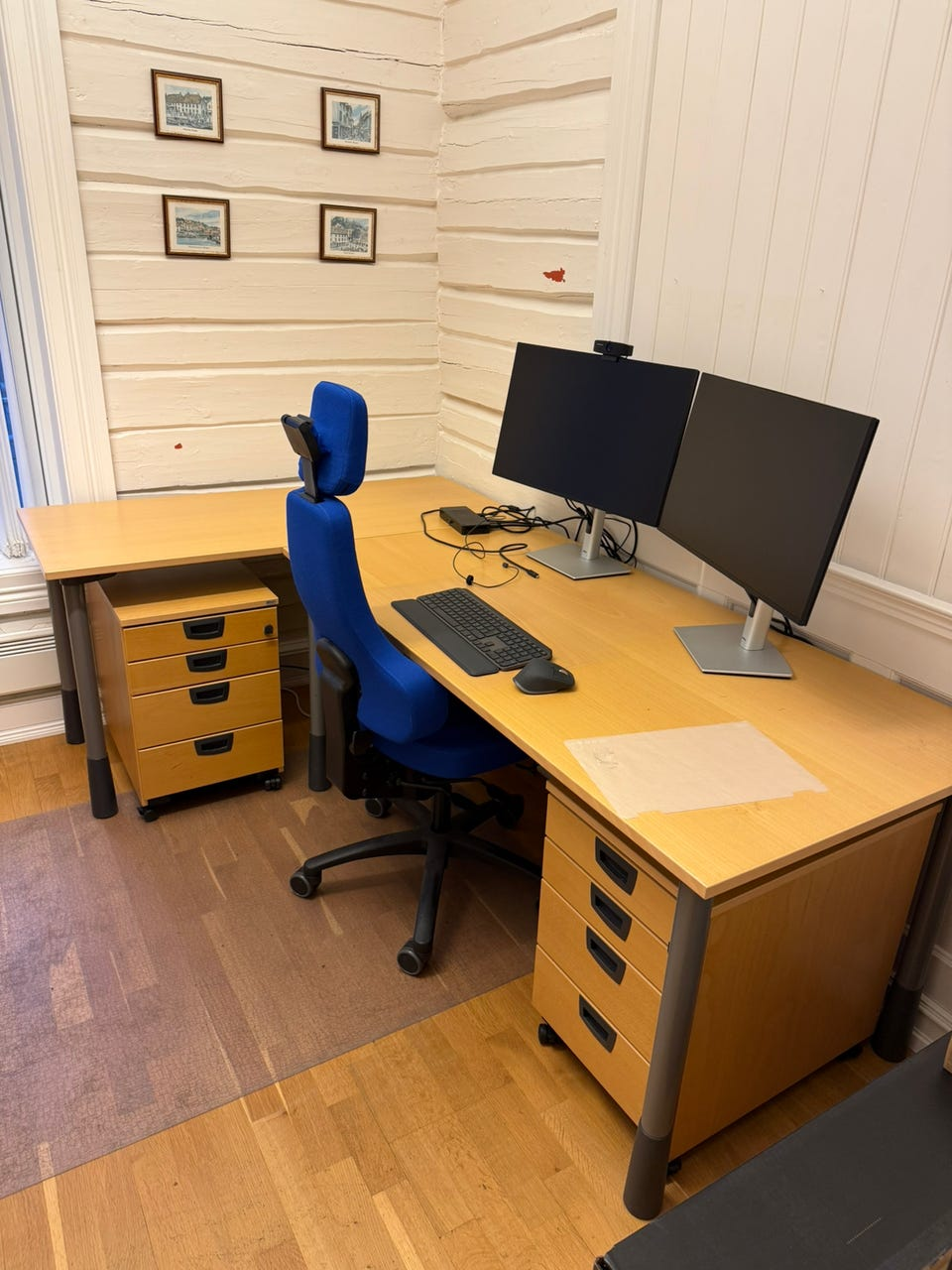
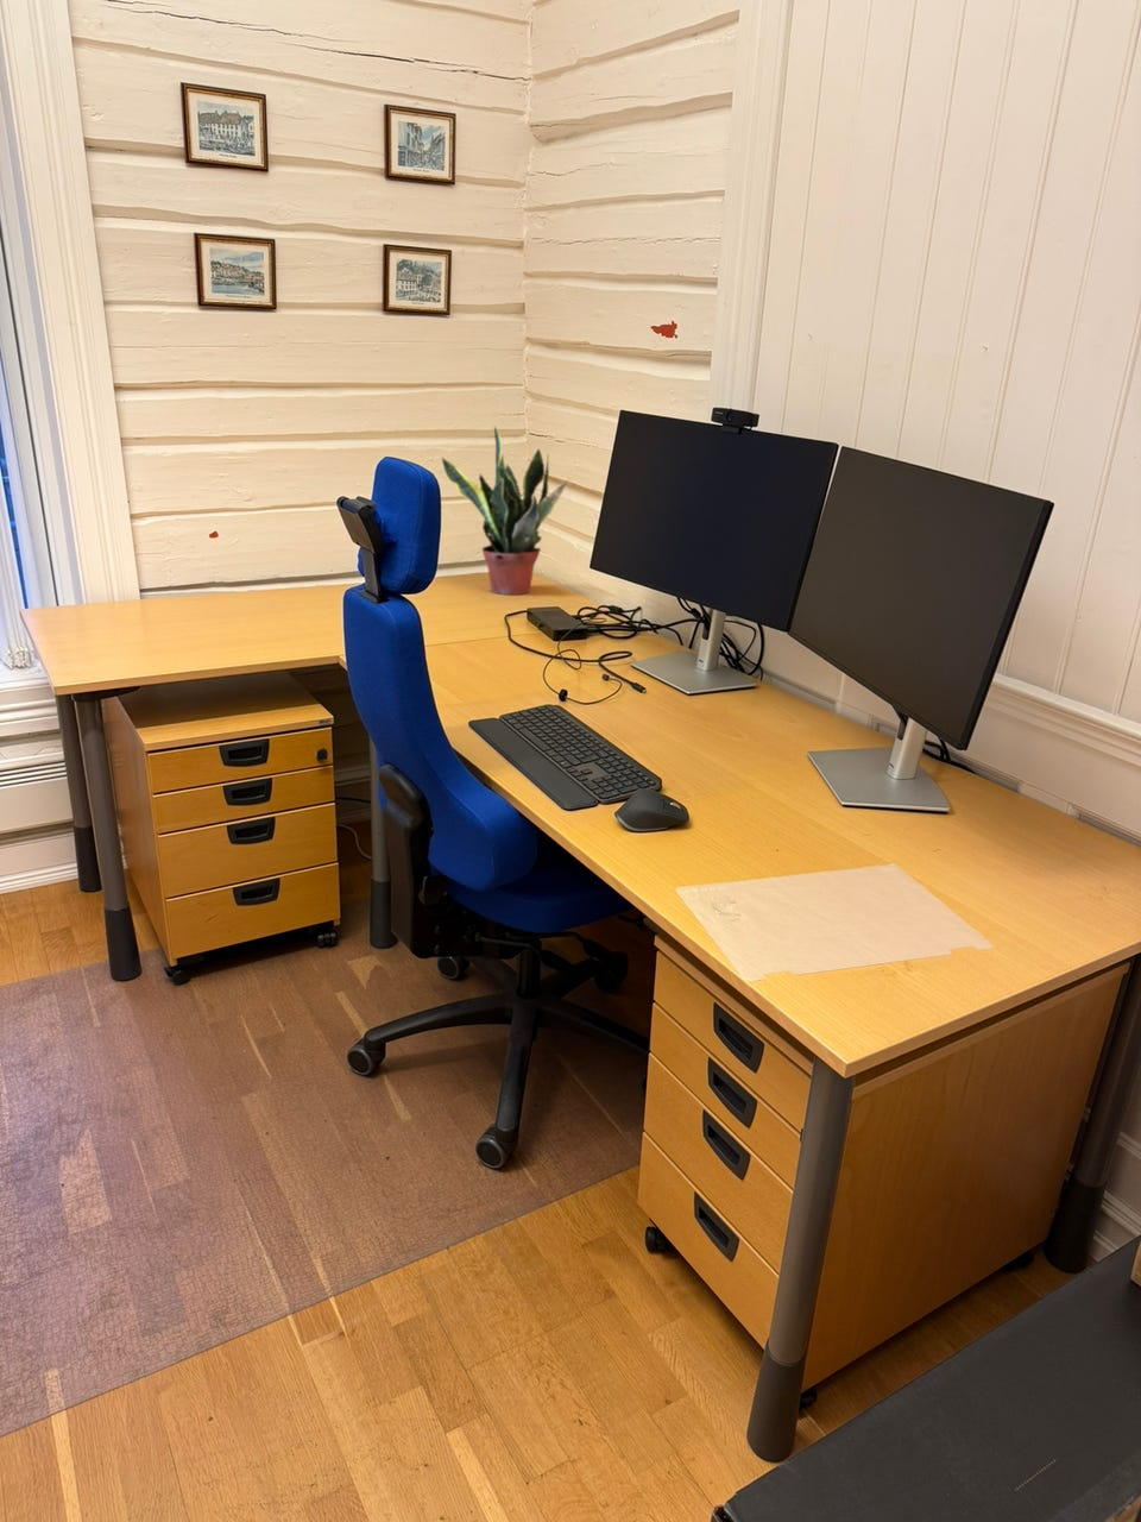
+ potted plant (503, 513)
